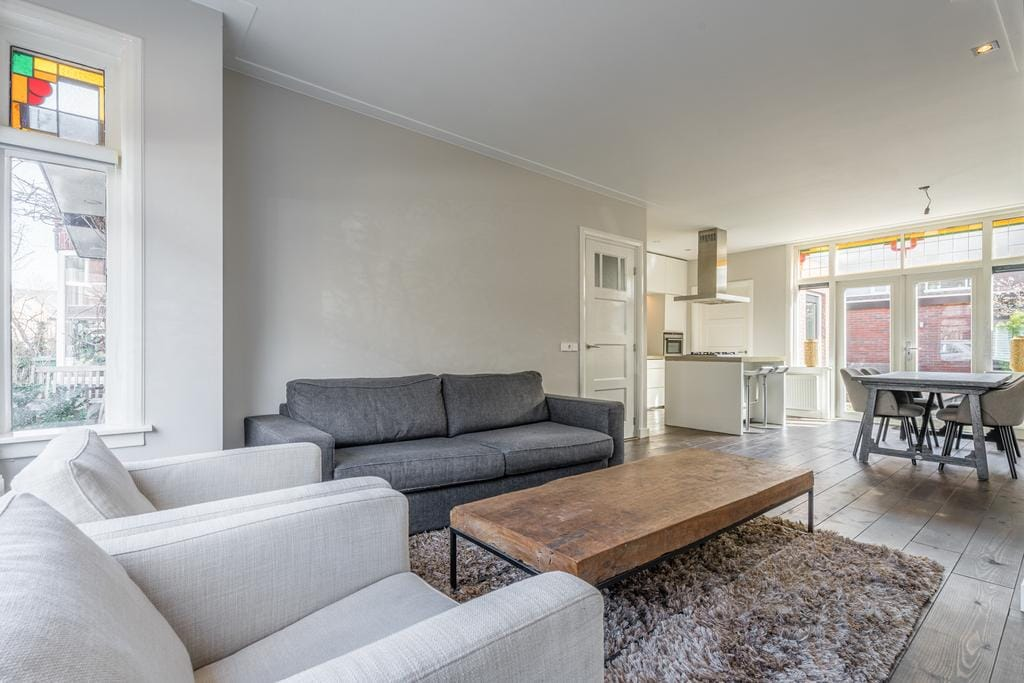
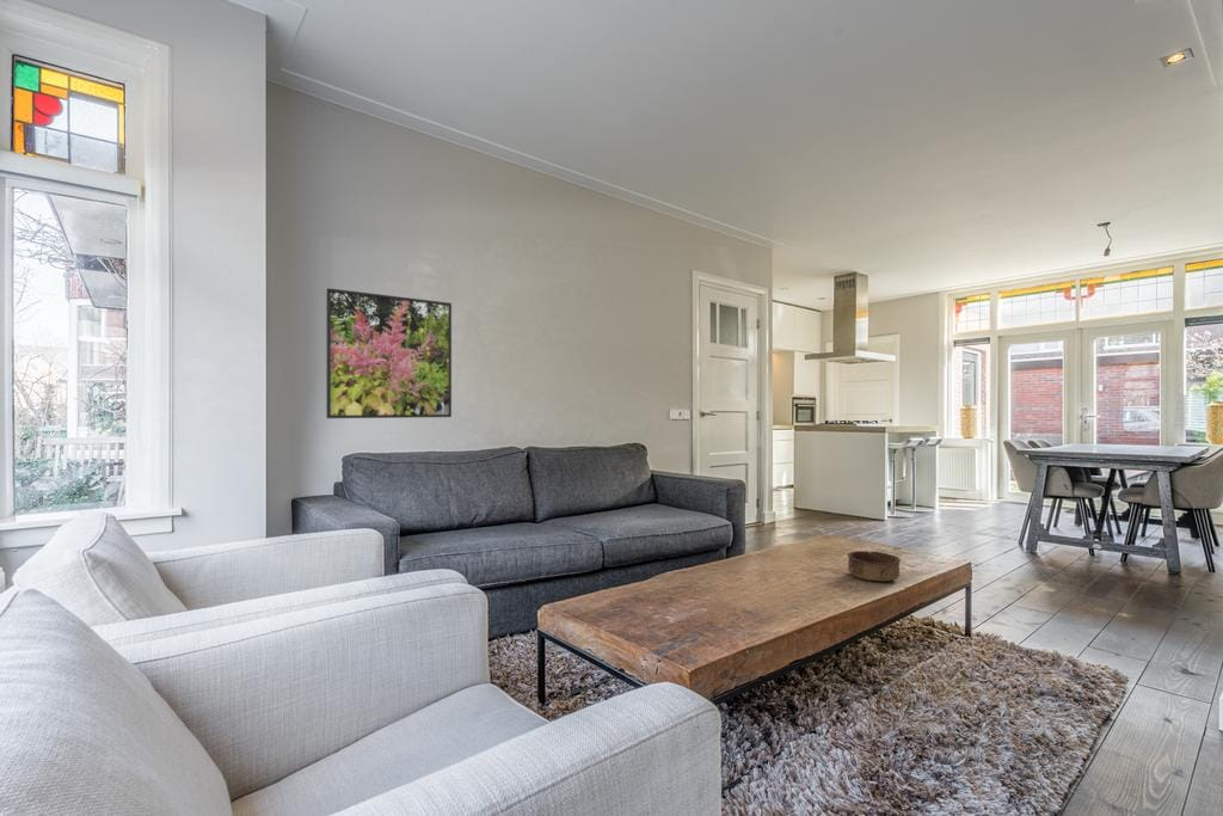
+ bowl (873, 566)
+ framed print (393, 356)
